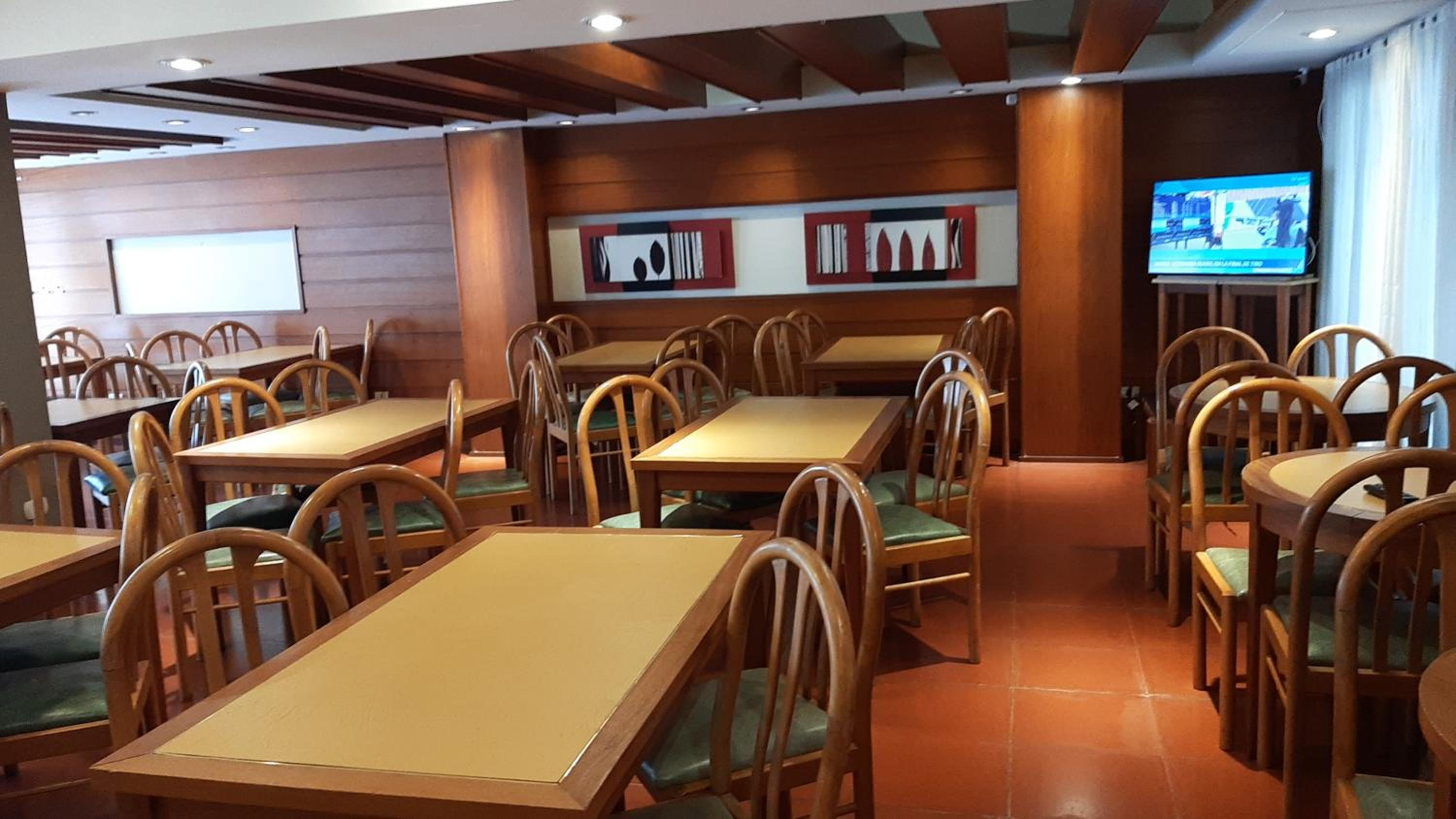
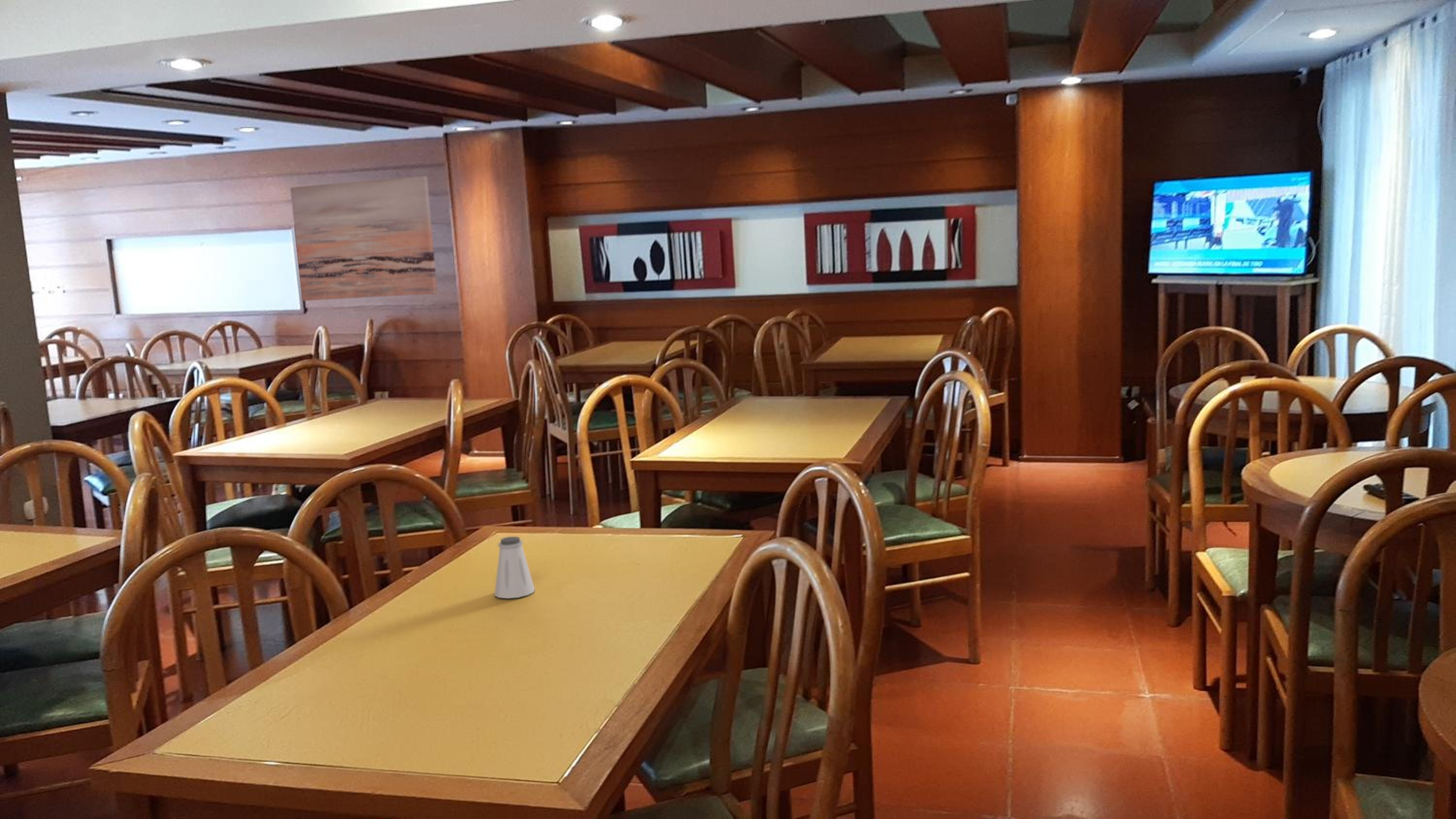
+ wall art (363, 240)
+ saltshaker (512, 565)
